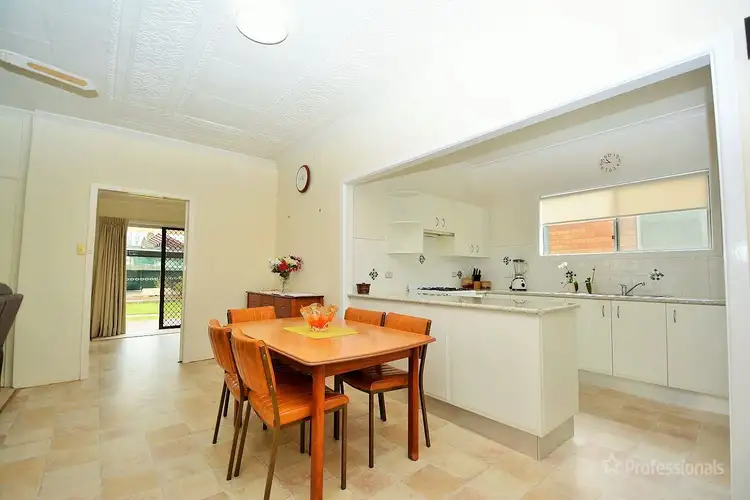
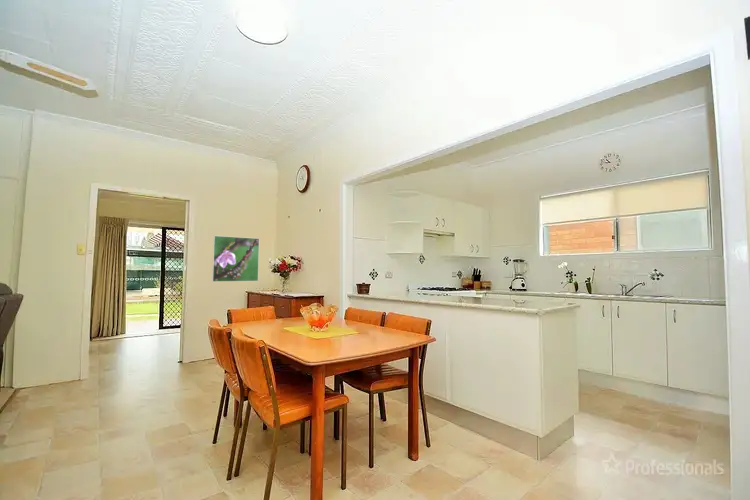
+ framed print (236, 259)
